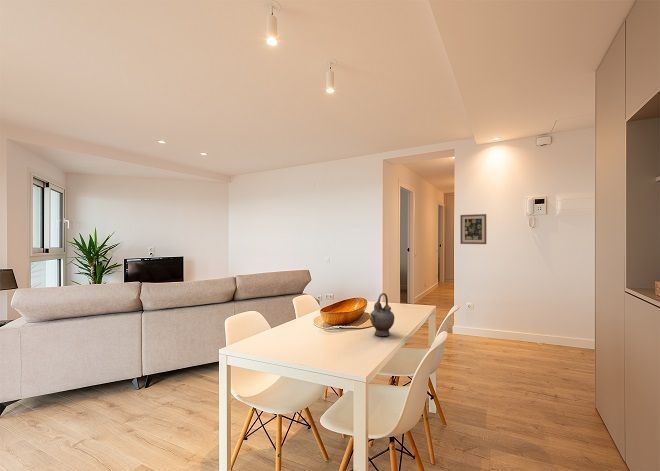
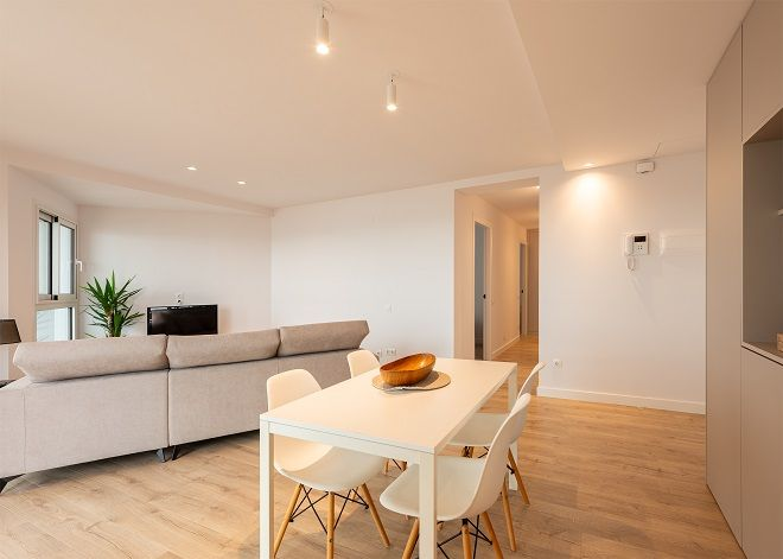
- wall art (473, 229)
- teapot (380, 314)
